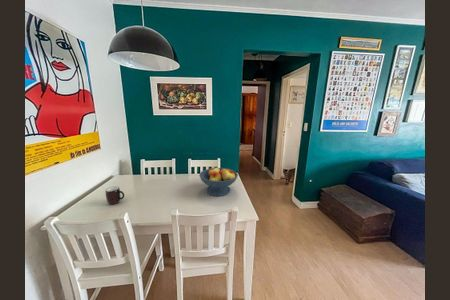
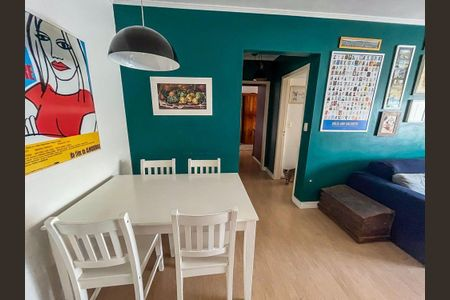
- fruit bowl (218, 179)
- mug (115, 195)
